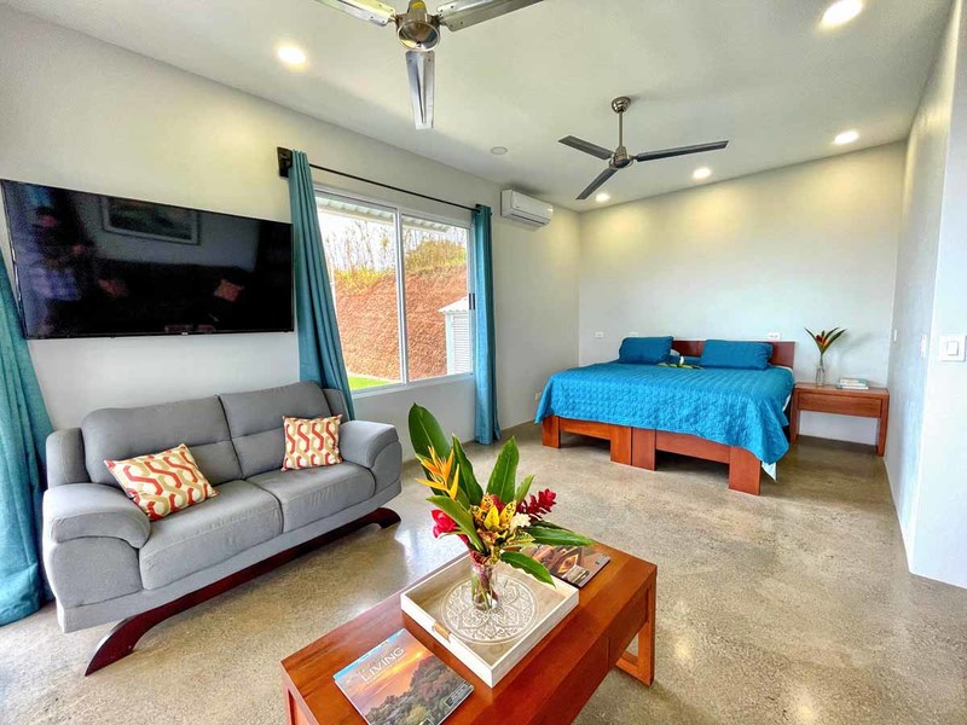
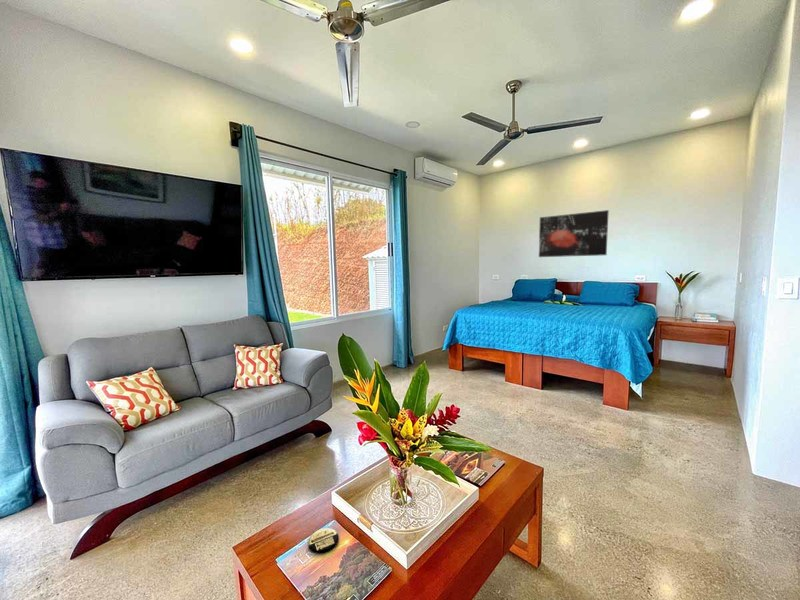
+ coaster (323, 540)
+ wall art (571, 235)
